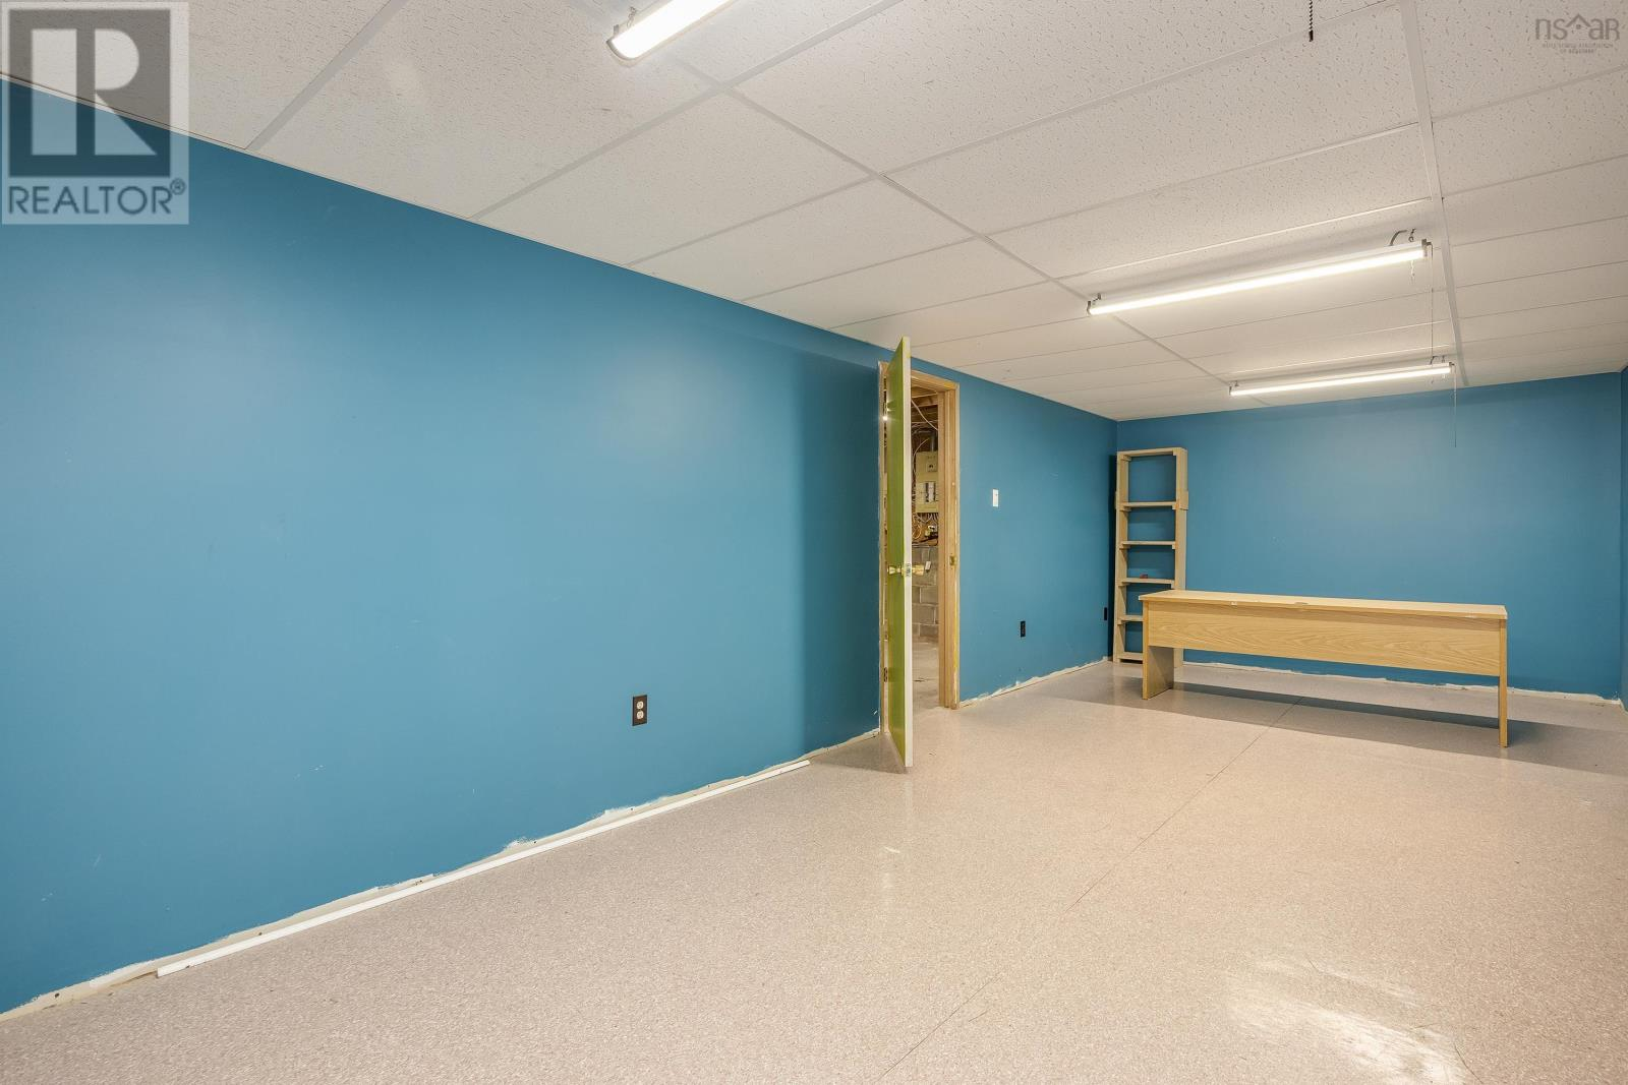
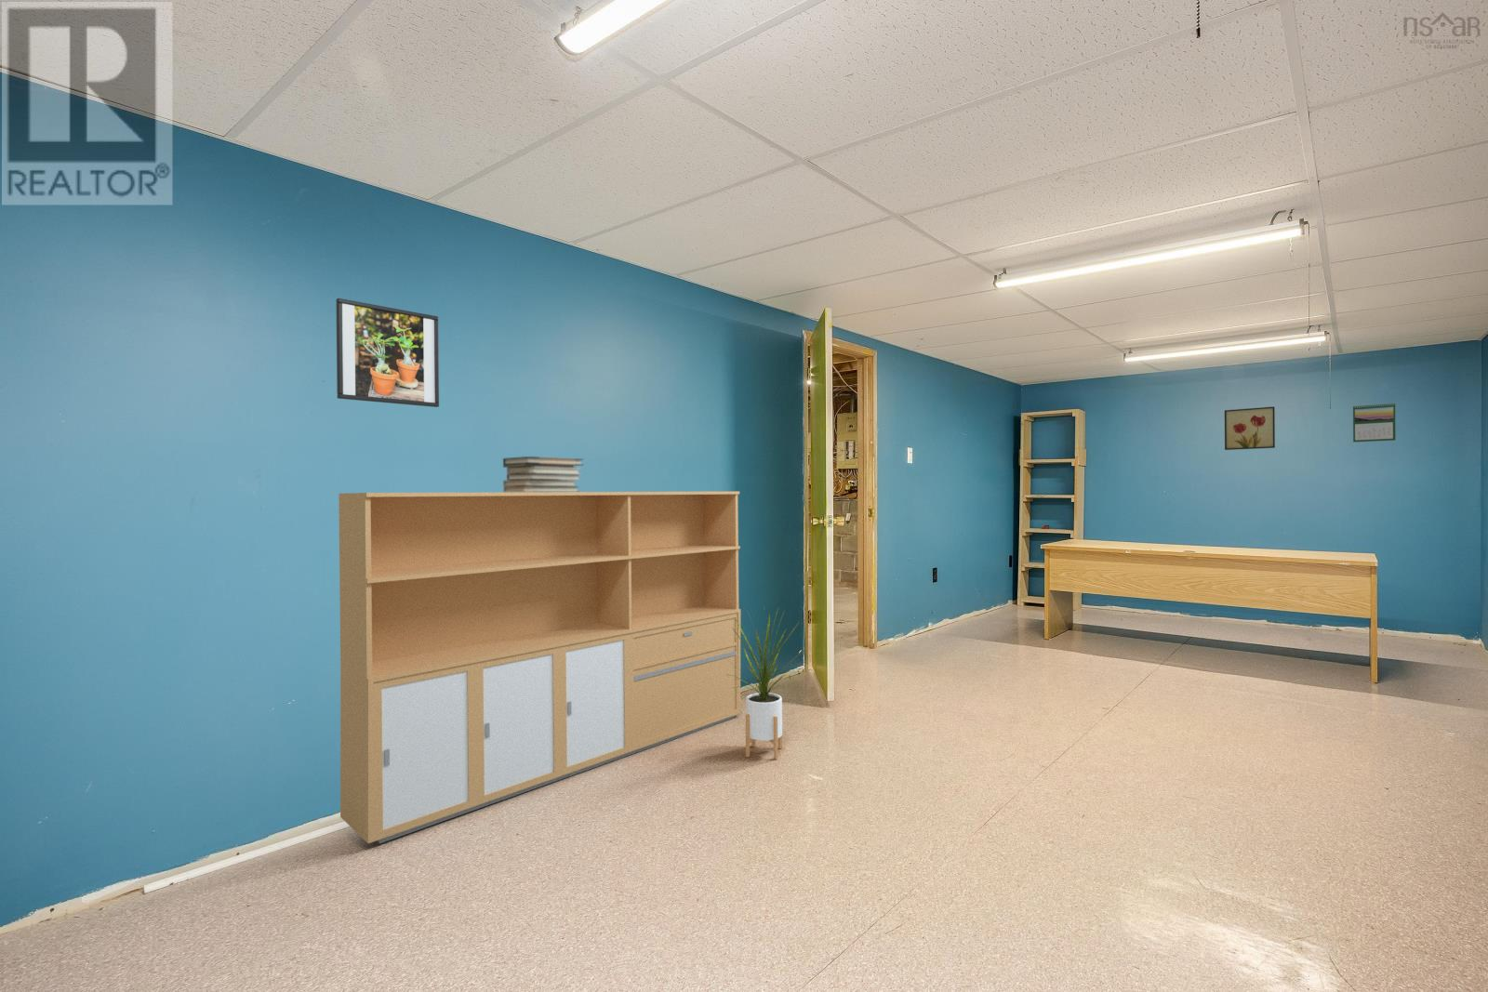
+ calendar (1374, 422)
+ wall art (1249, 428)
+ book stack (544, 474)
+ storage cabinet (577, 626)
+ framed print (390, 355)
+ house plant (761, 681)
